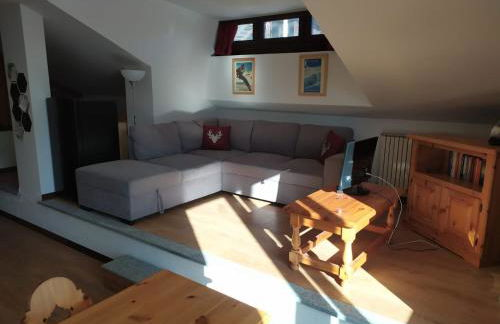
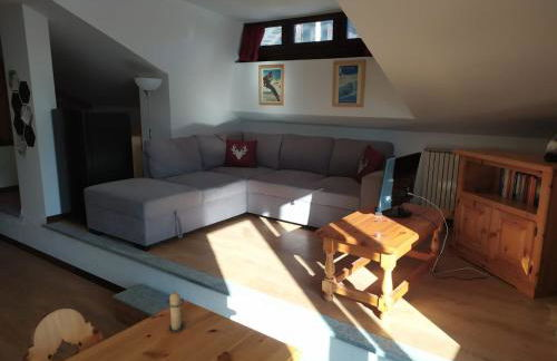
+ candle (175, 309)
